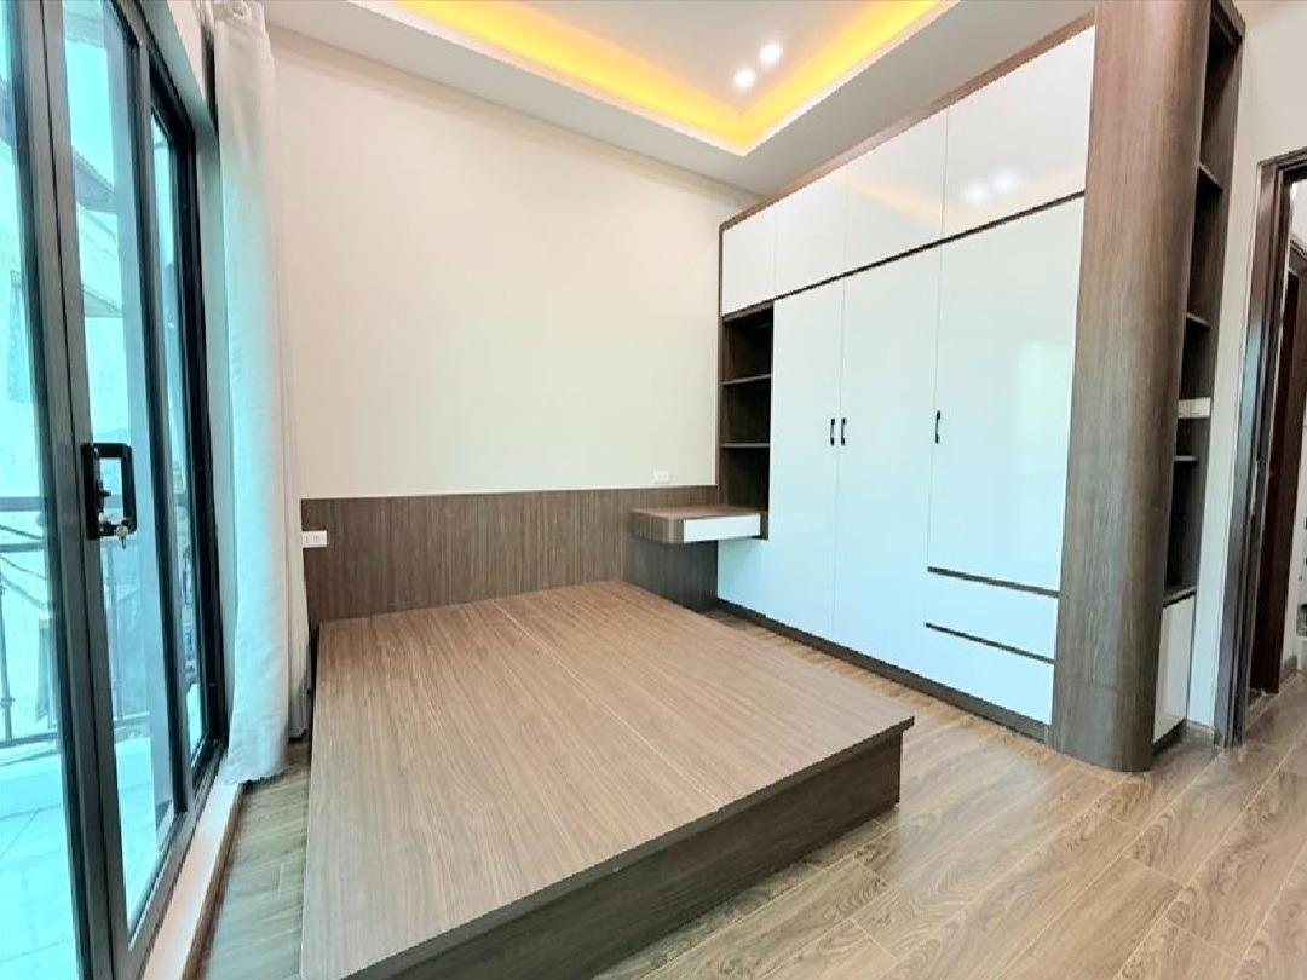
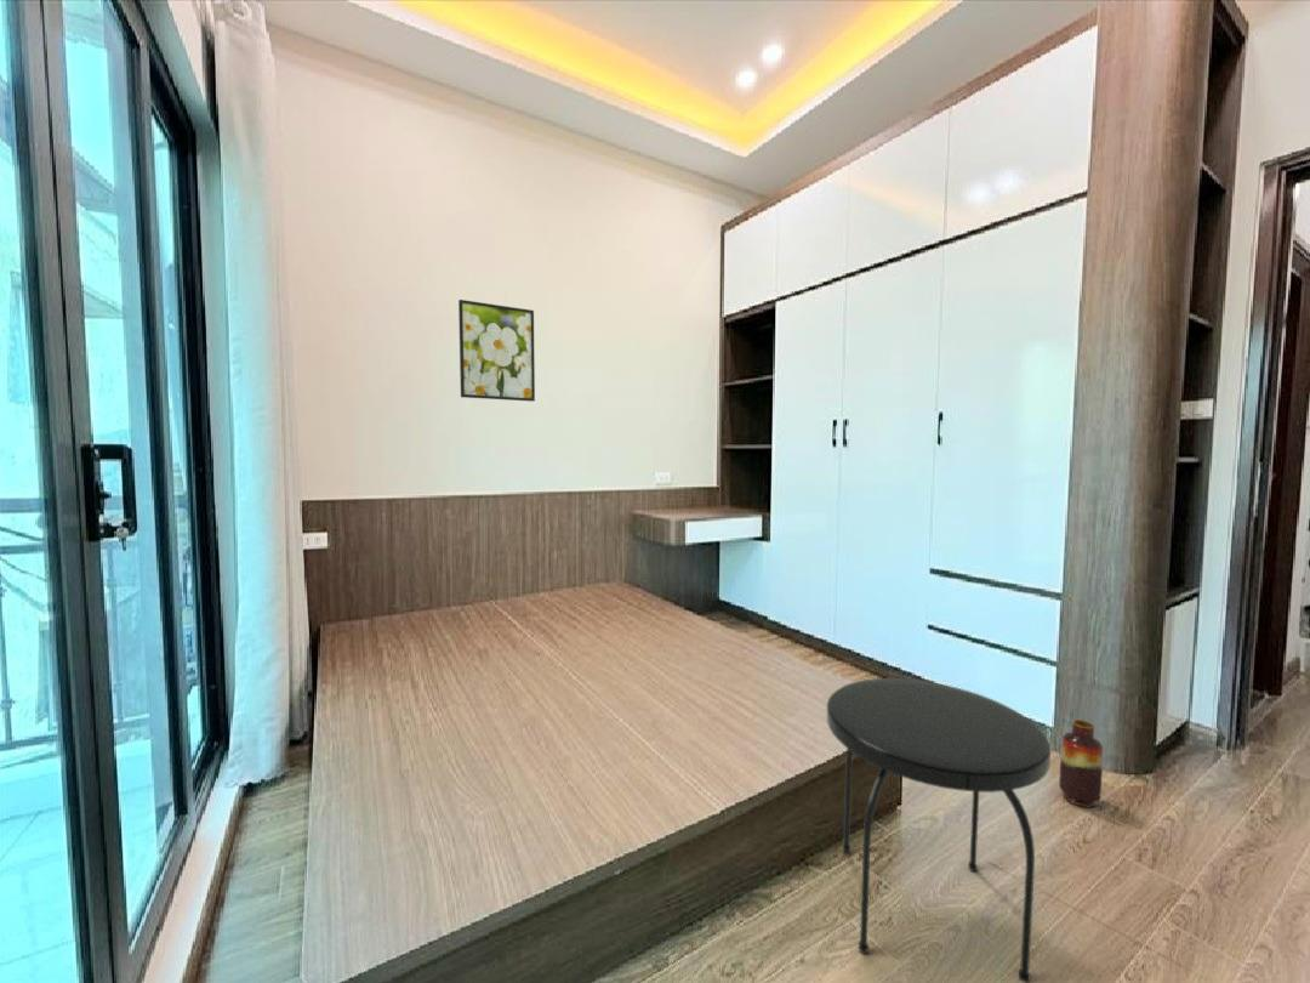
+ vase (1081, 761)
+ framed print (497, 352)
+ side table (934, 785)
